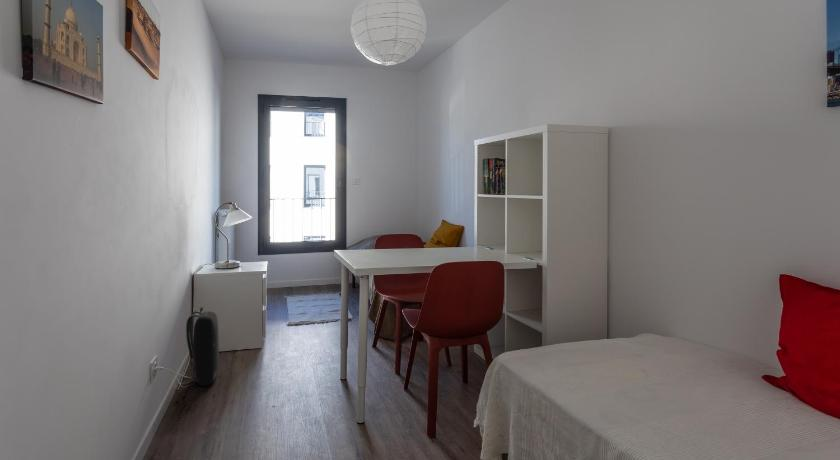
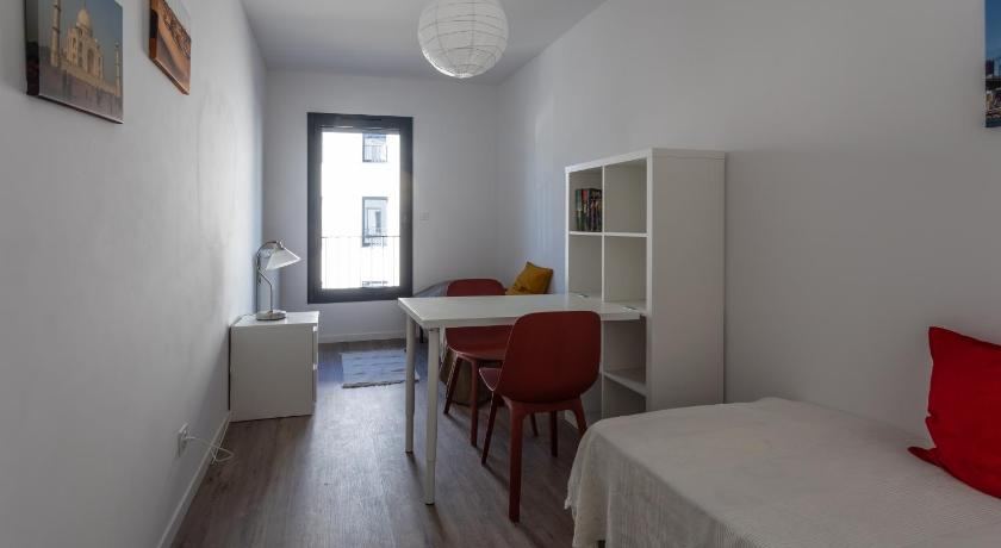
- backpack (199, 343)
